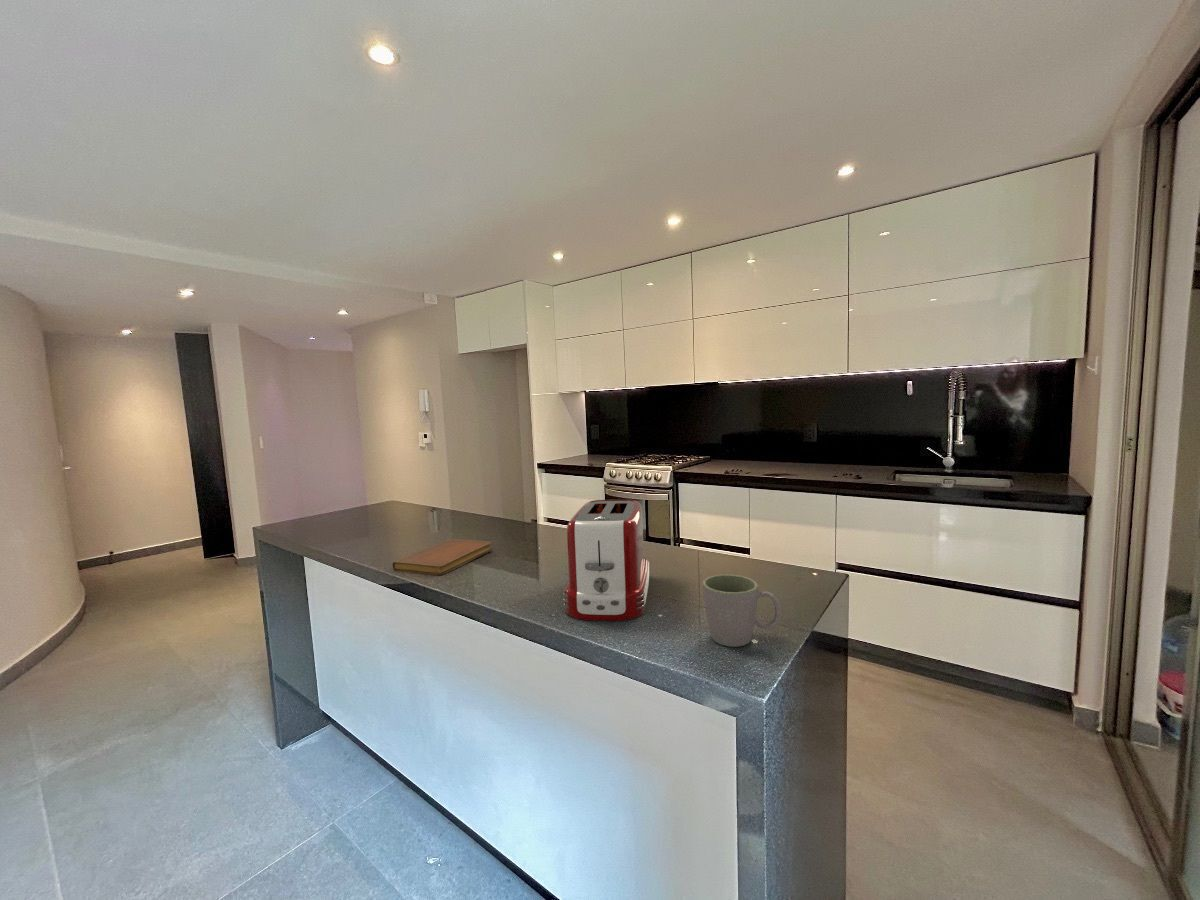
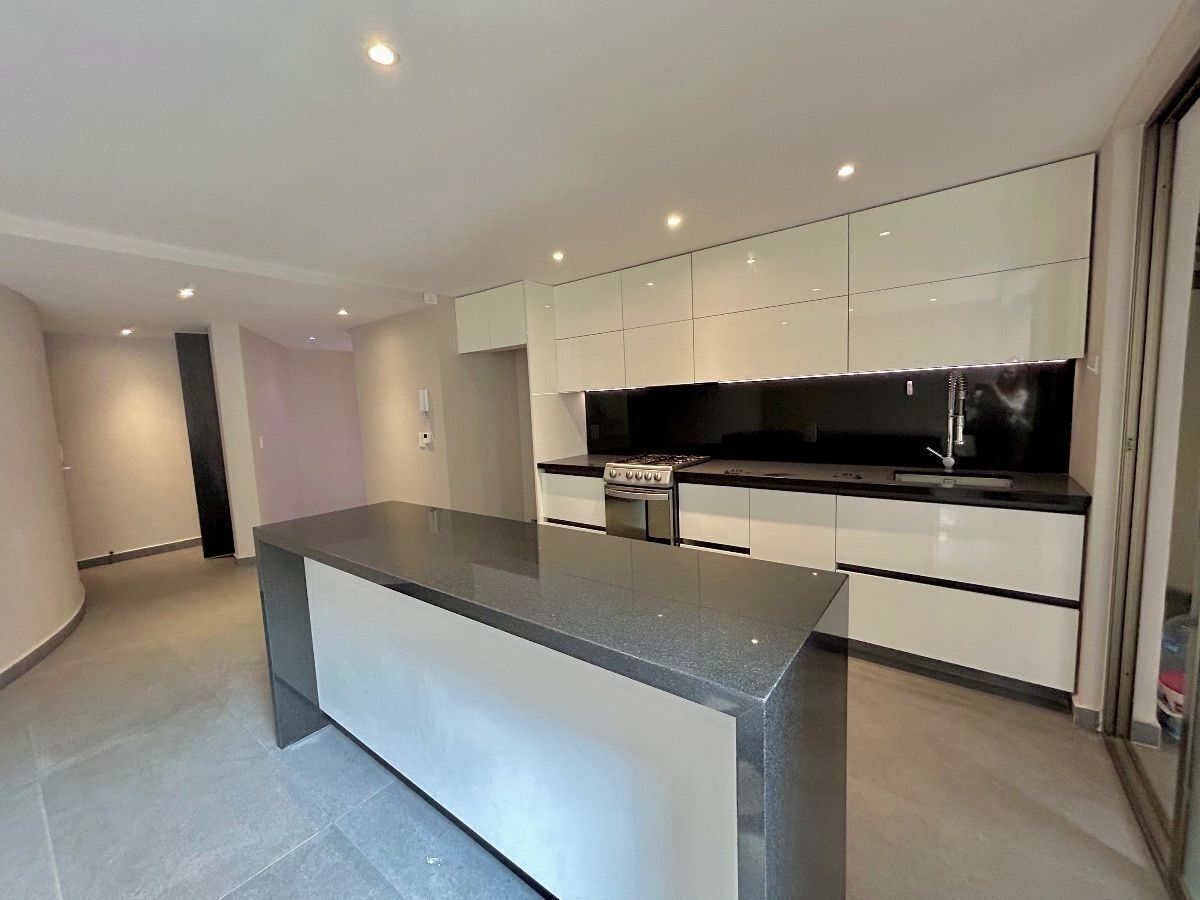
- toaster (608, 551)
- mug (741, 611)
- notebook (445, 555)
